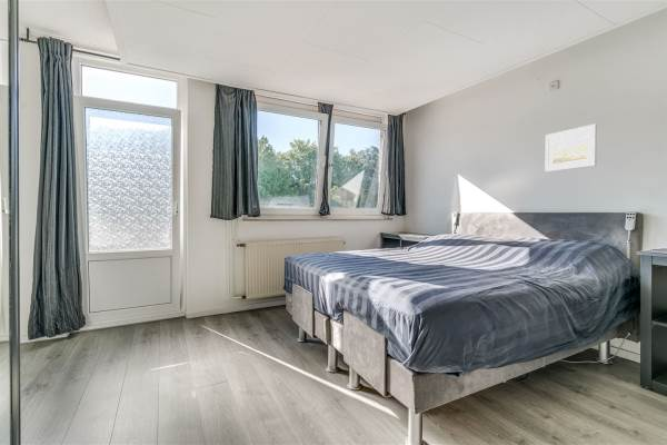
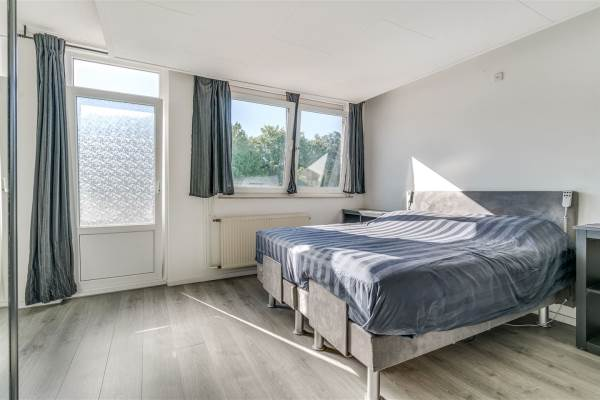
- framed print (569, 149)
